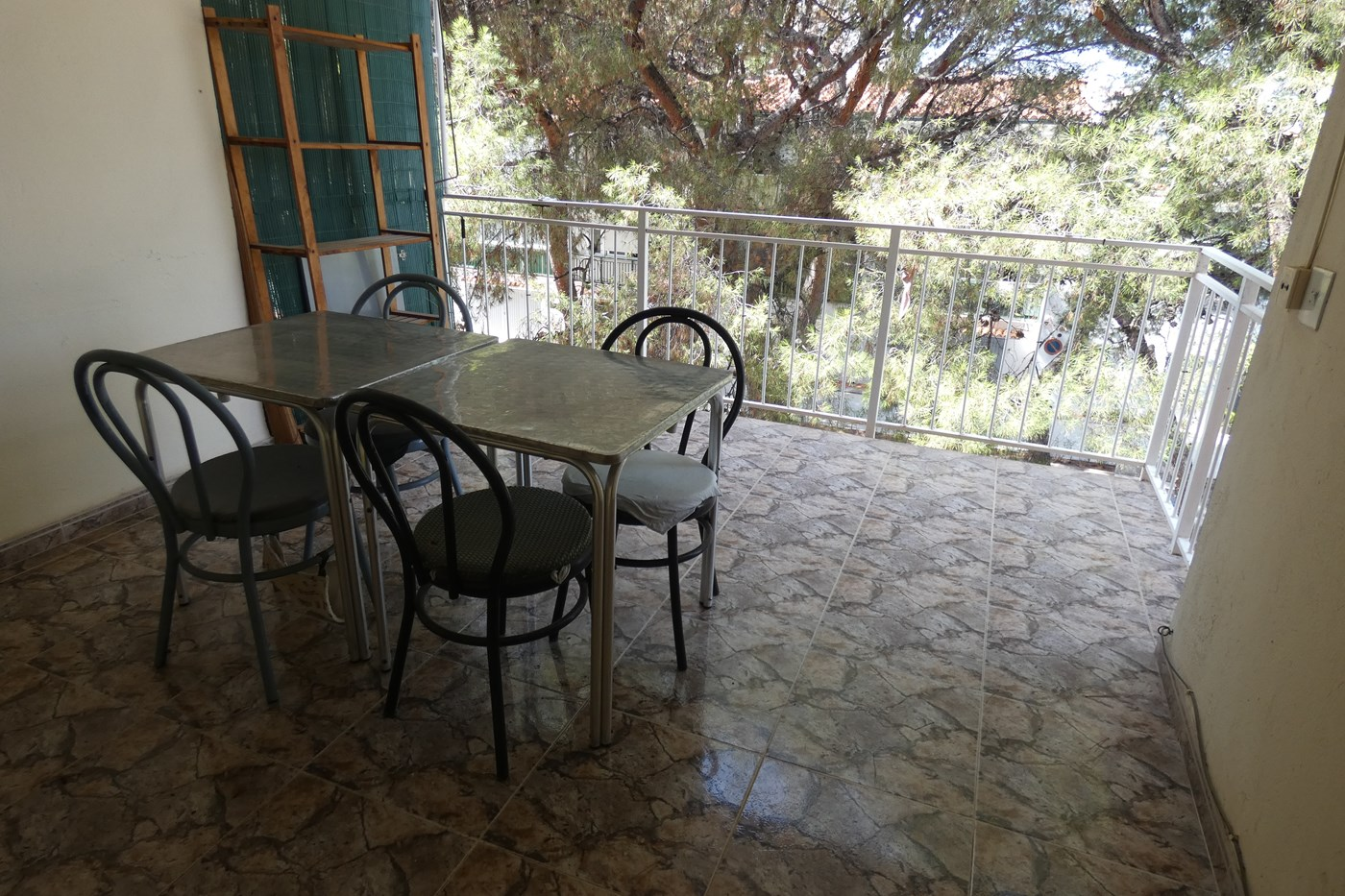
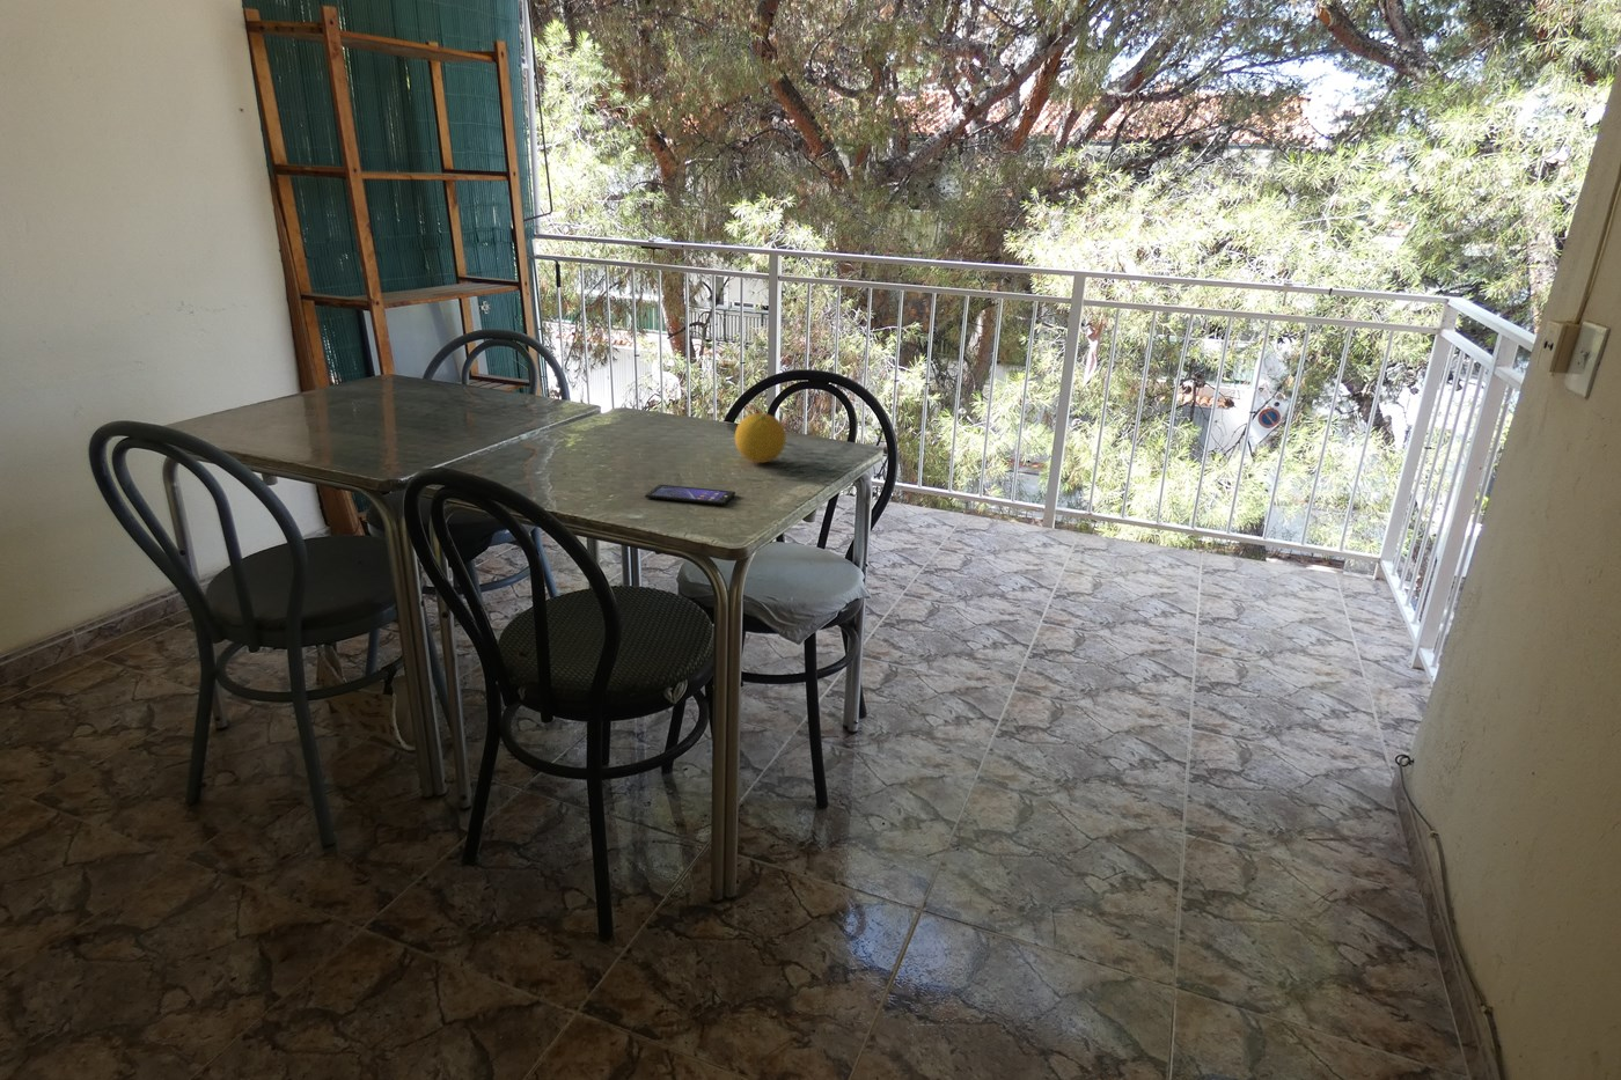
+ fruit (759, 438)
+ smartphone (691, 494)
